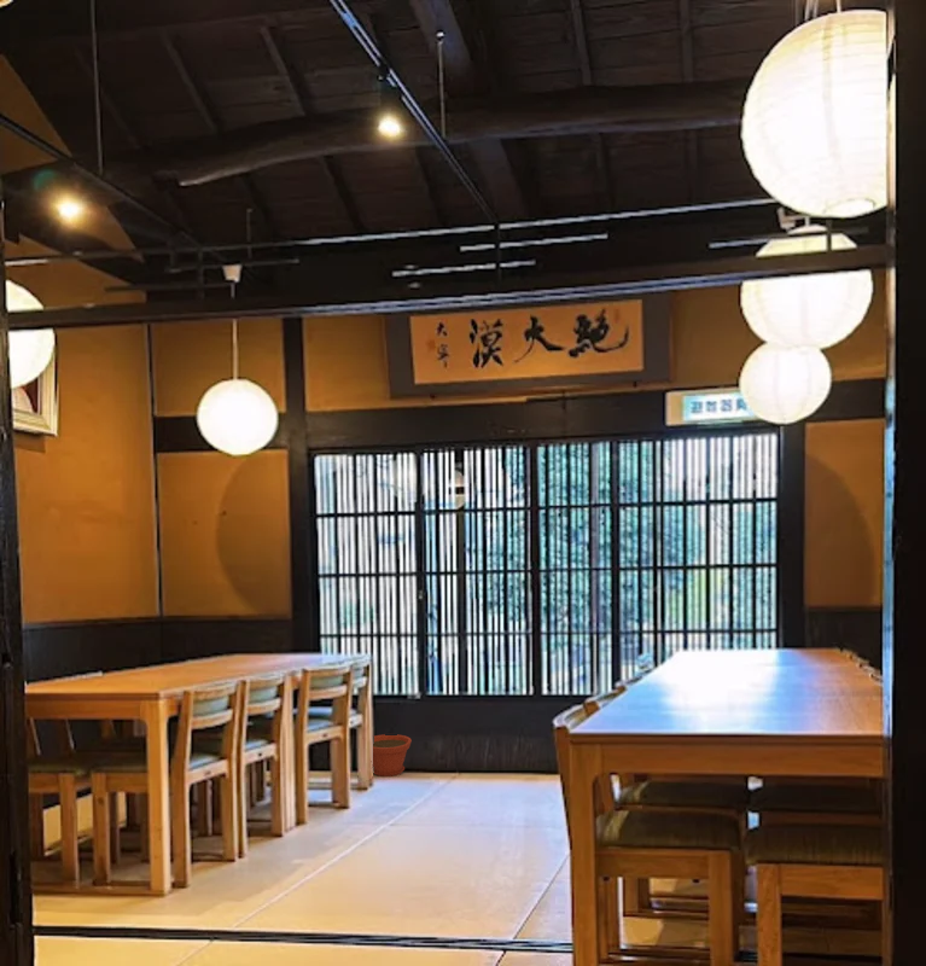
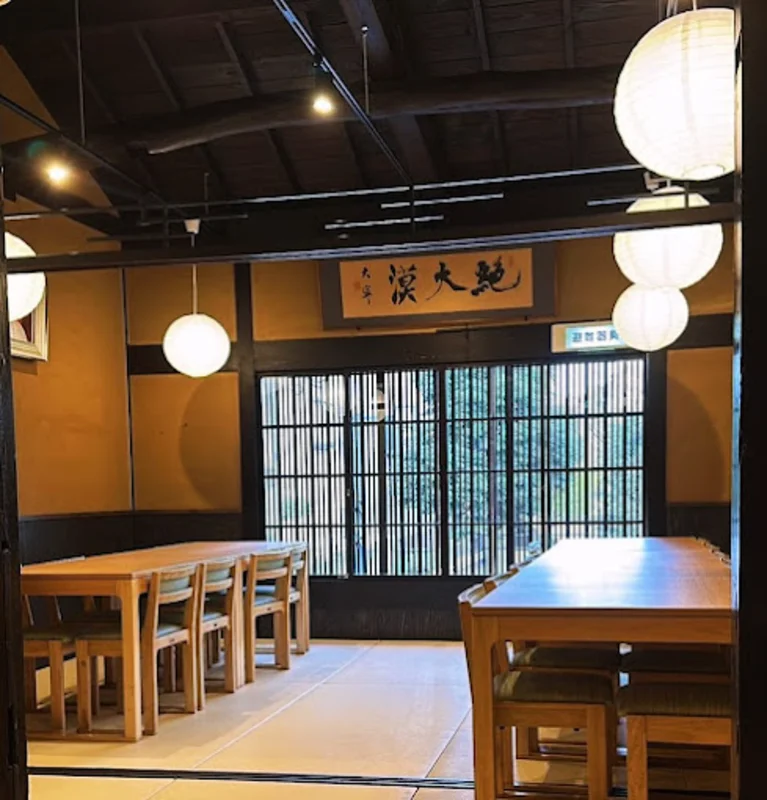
- plant pot (388, 757)
